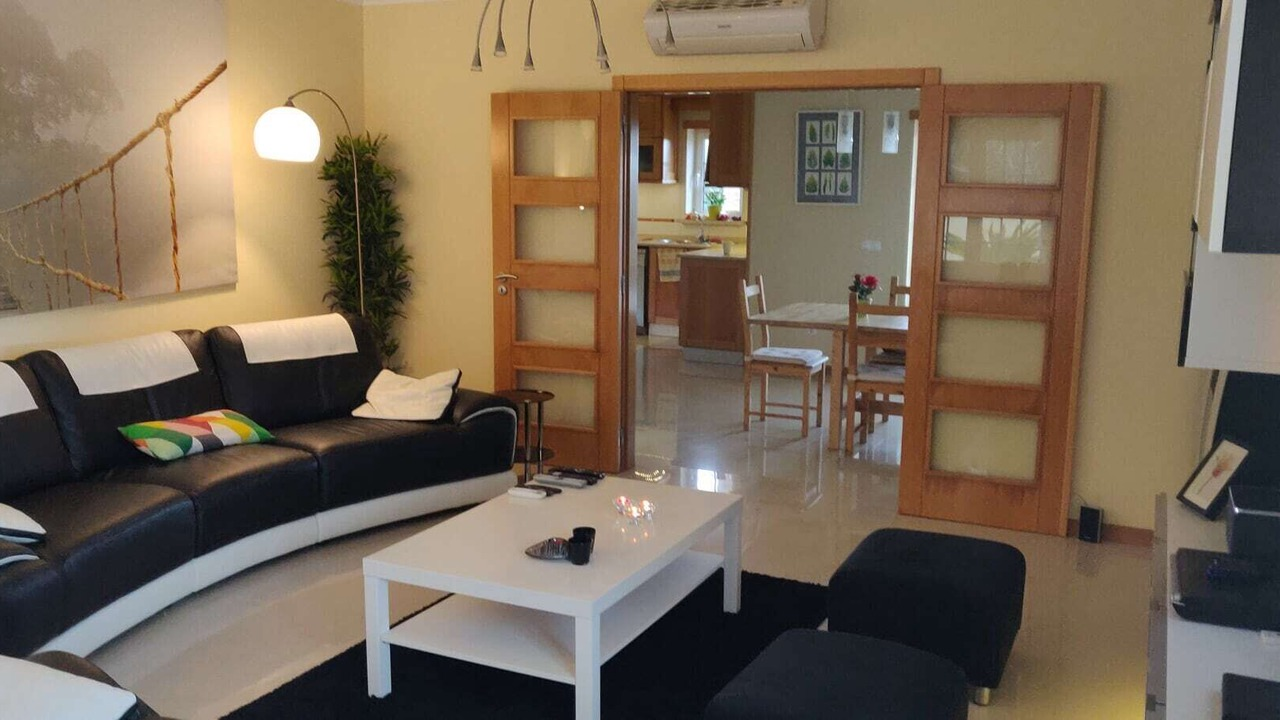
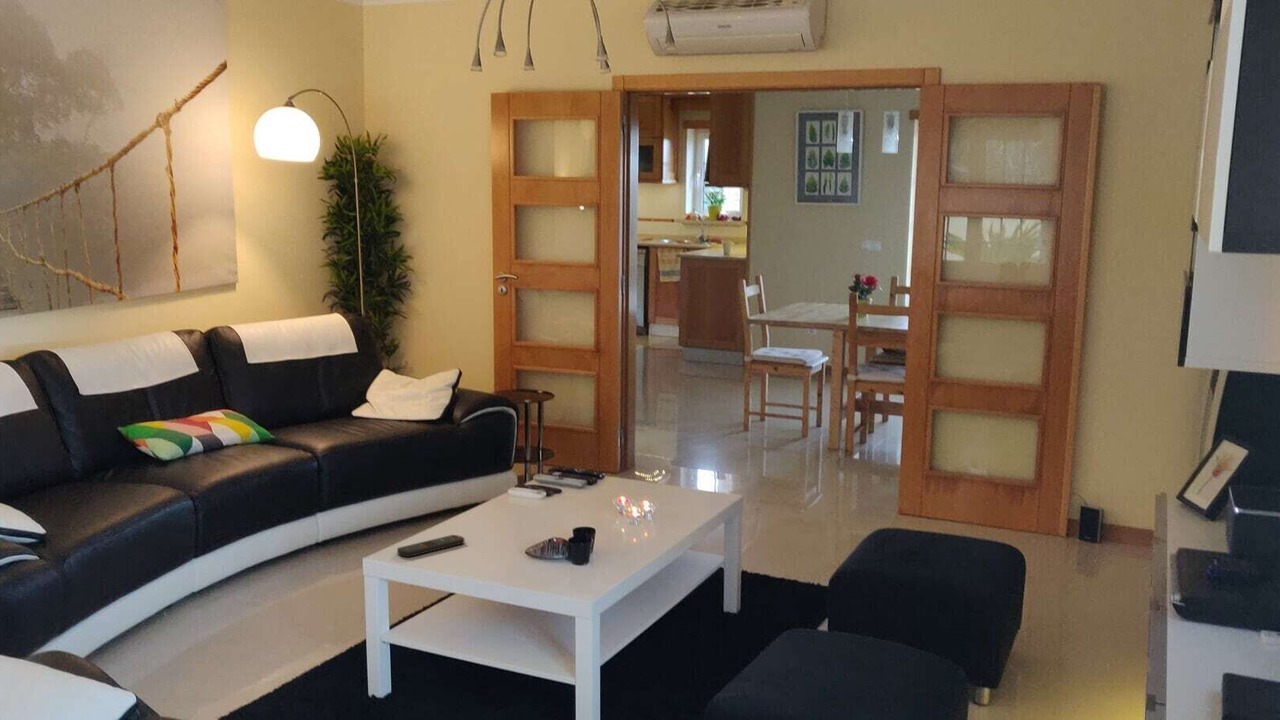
+ remote control (431, 545)
